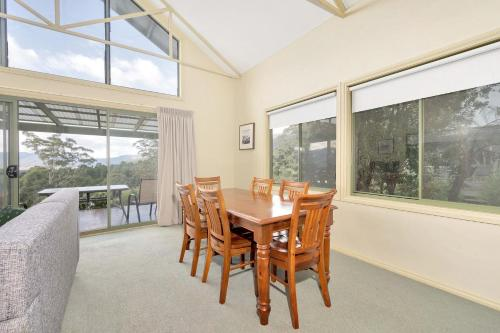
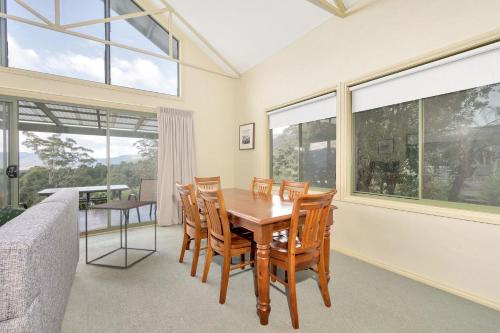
+ side table (121, 230)
